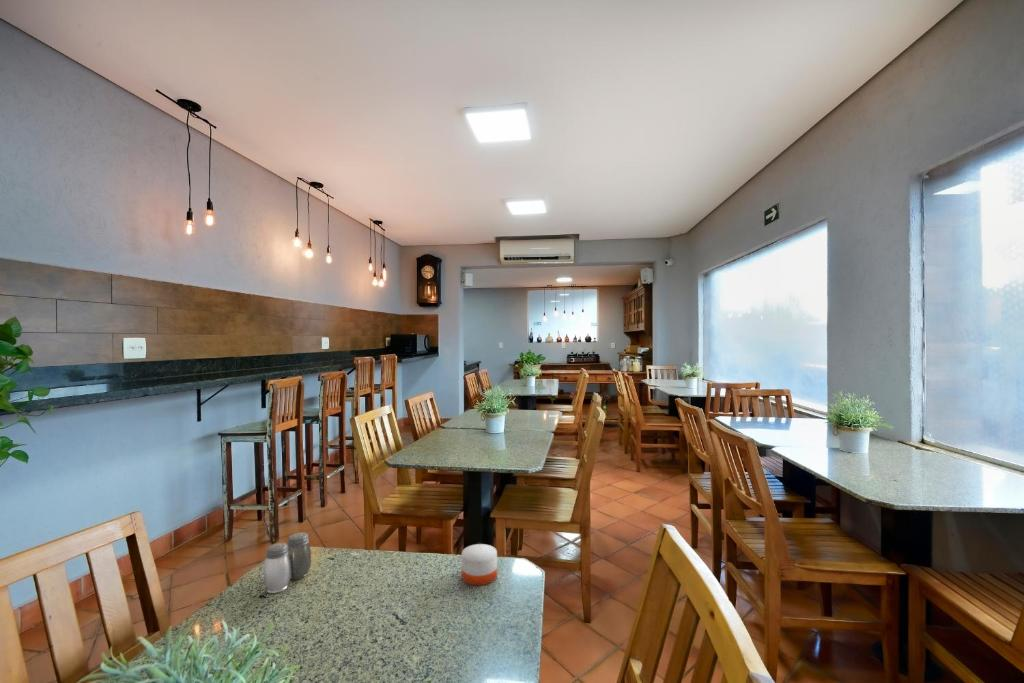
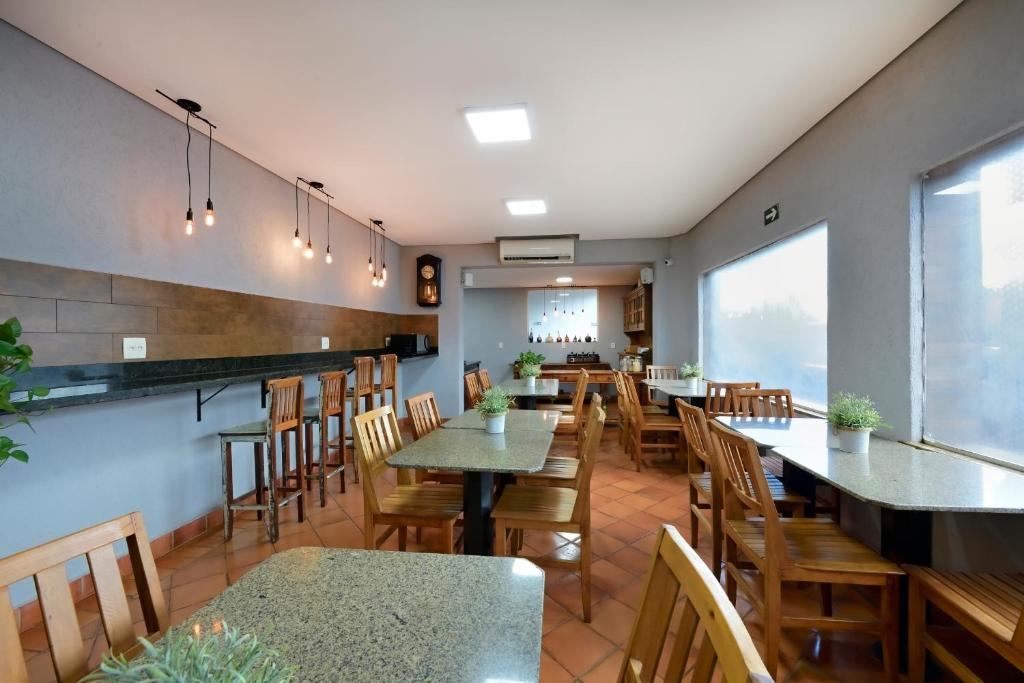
- candle (479, 551)
- salt and pepper shaker (288, 560)
